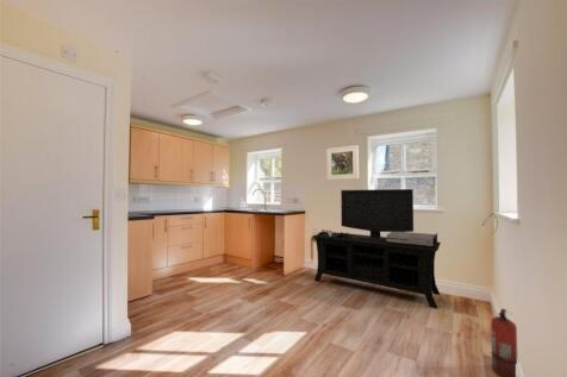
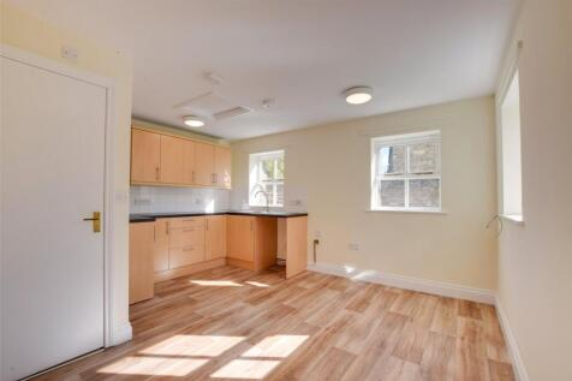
- media console (370, 238)
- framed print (342, 163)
- fire extinguisher (504, 338)
